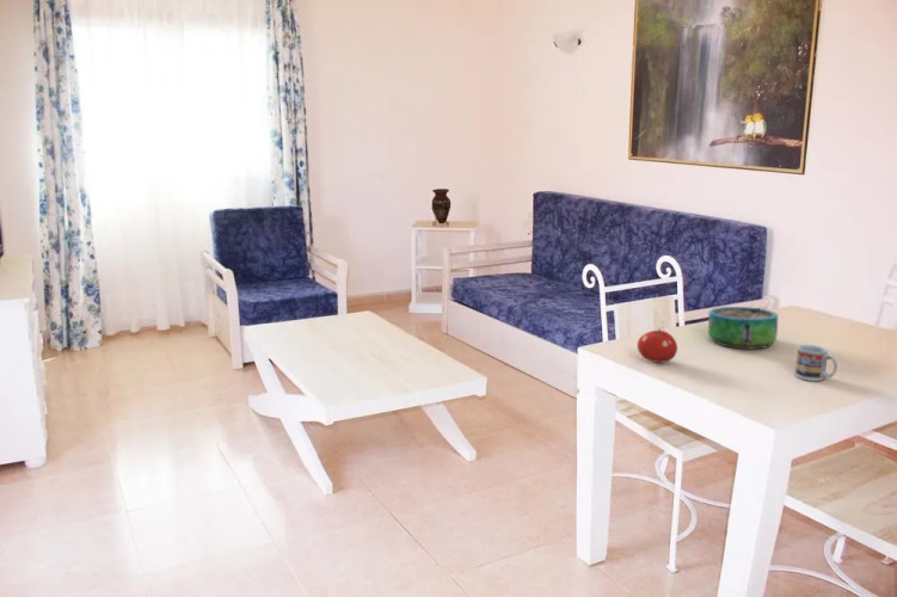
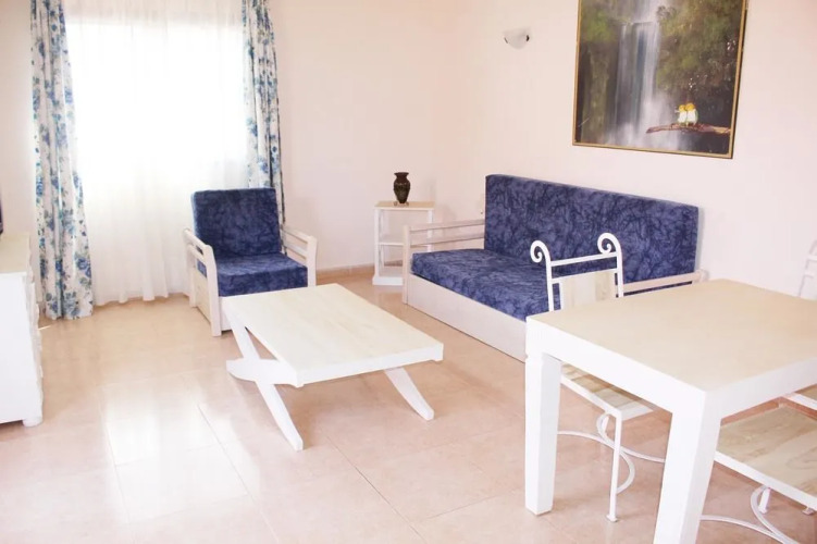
- decorative bowl (742, 326)
- fruit (657, 344)
- cup (816, 363)
